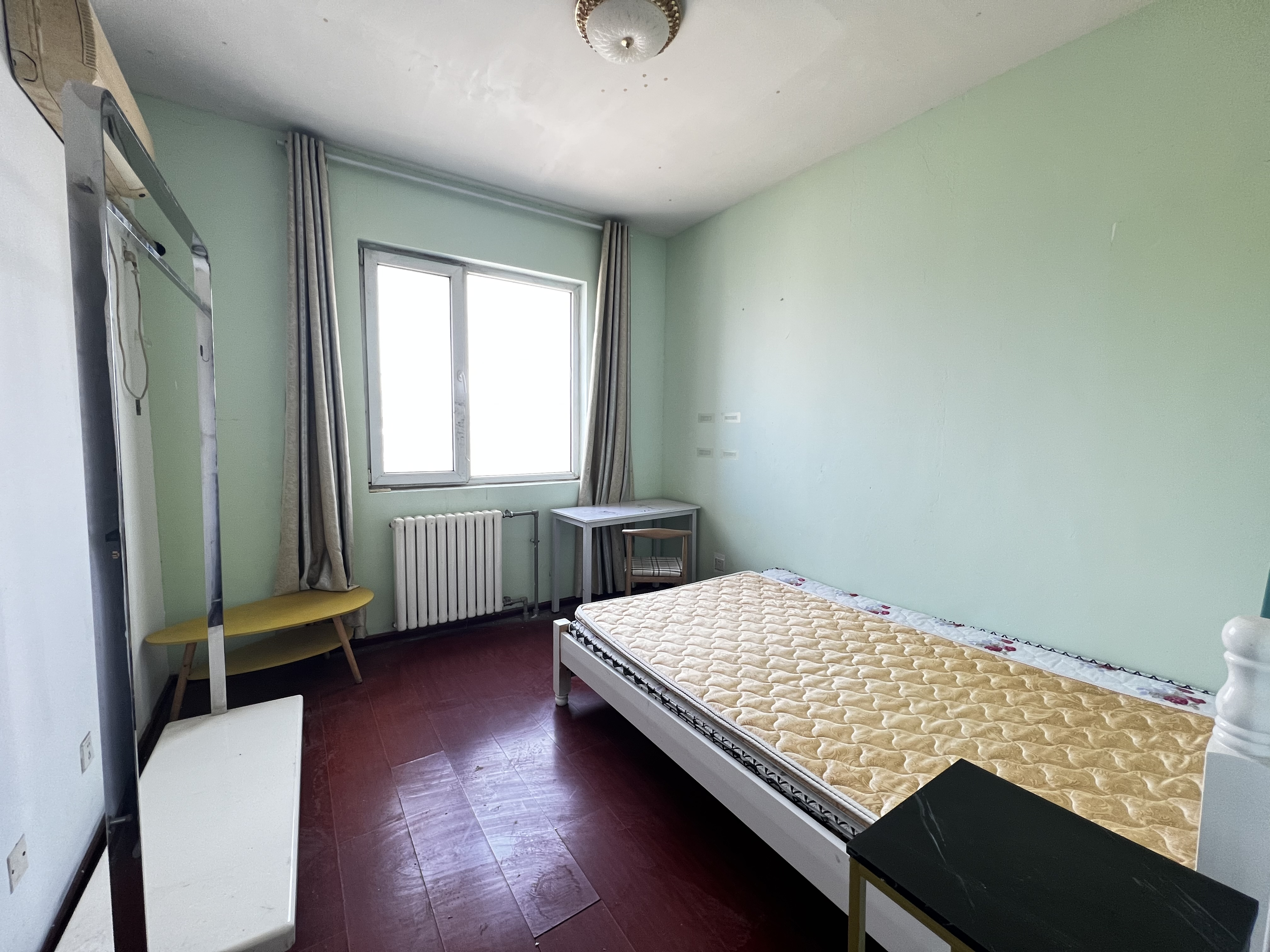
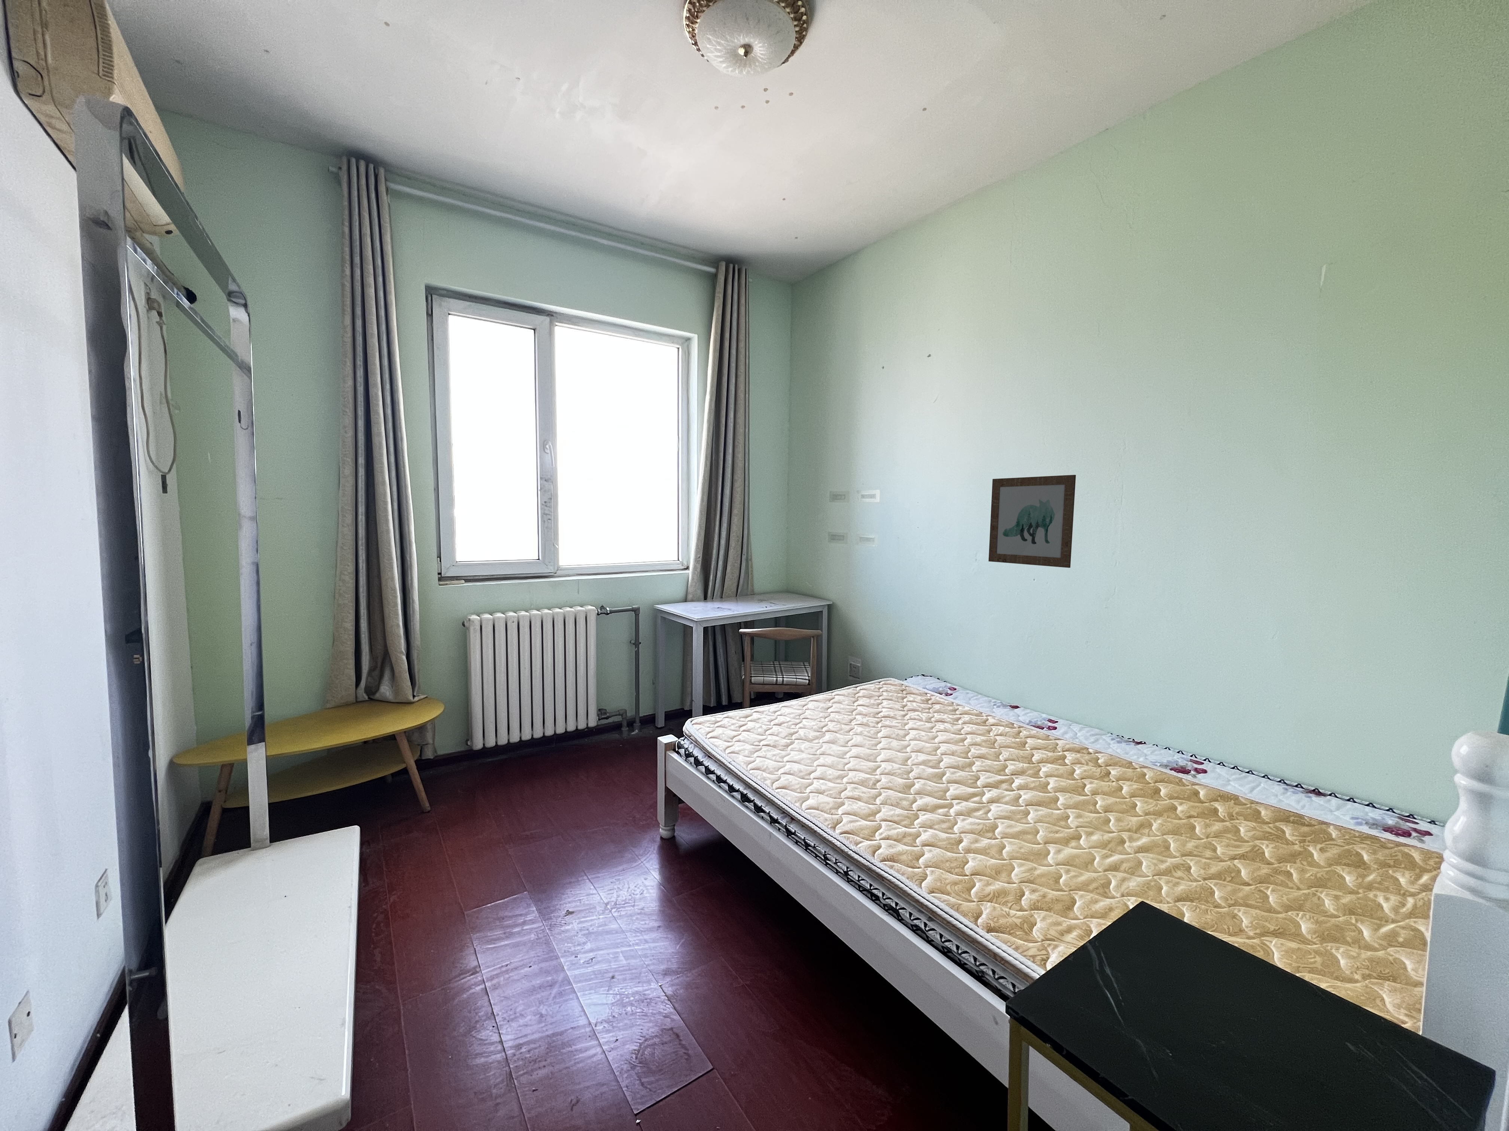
+ wall art (1029, 520)
